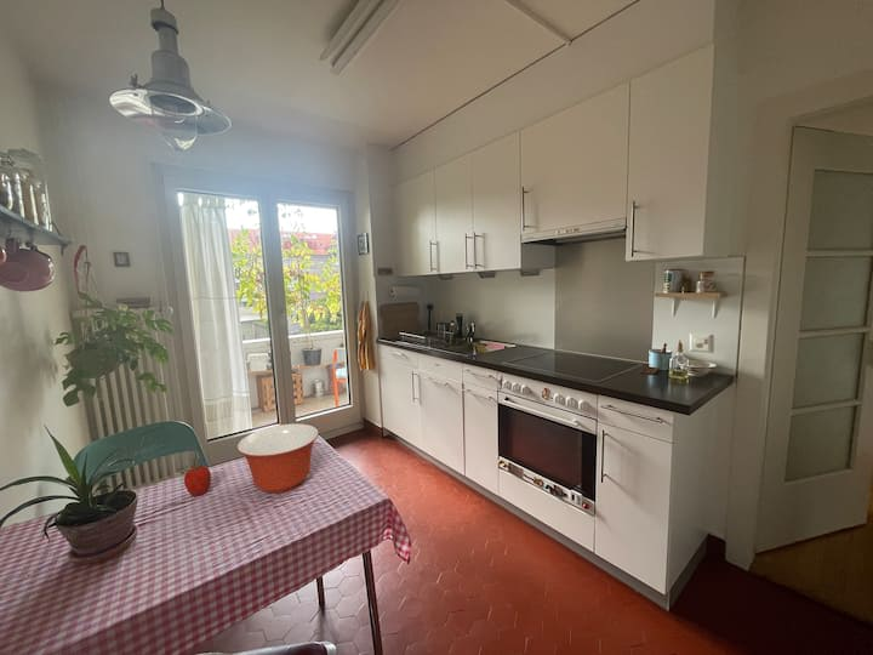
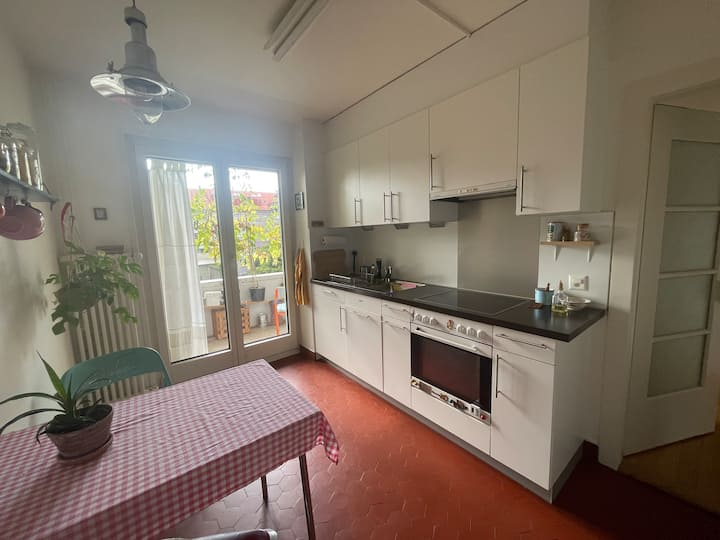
- mixing bowl (280, 460)
- fruit (198, 479)
